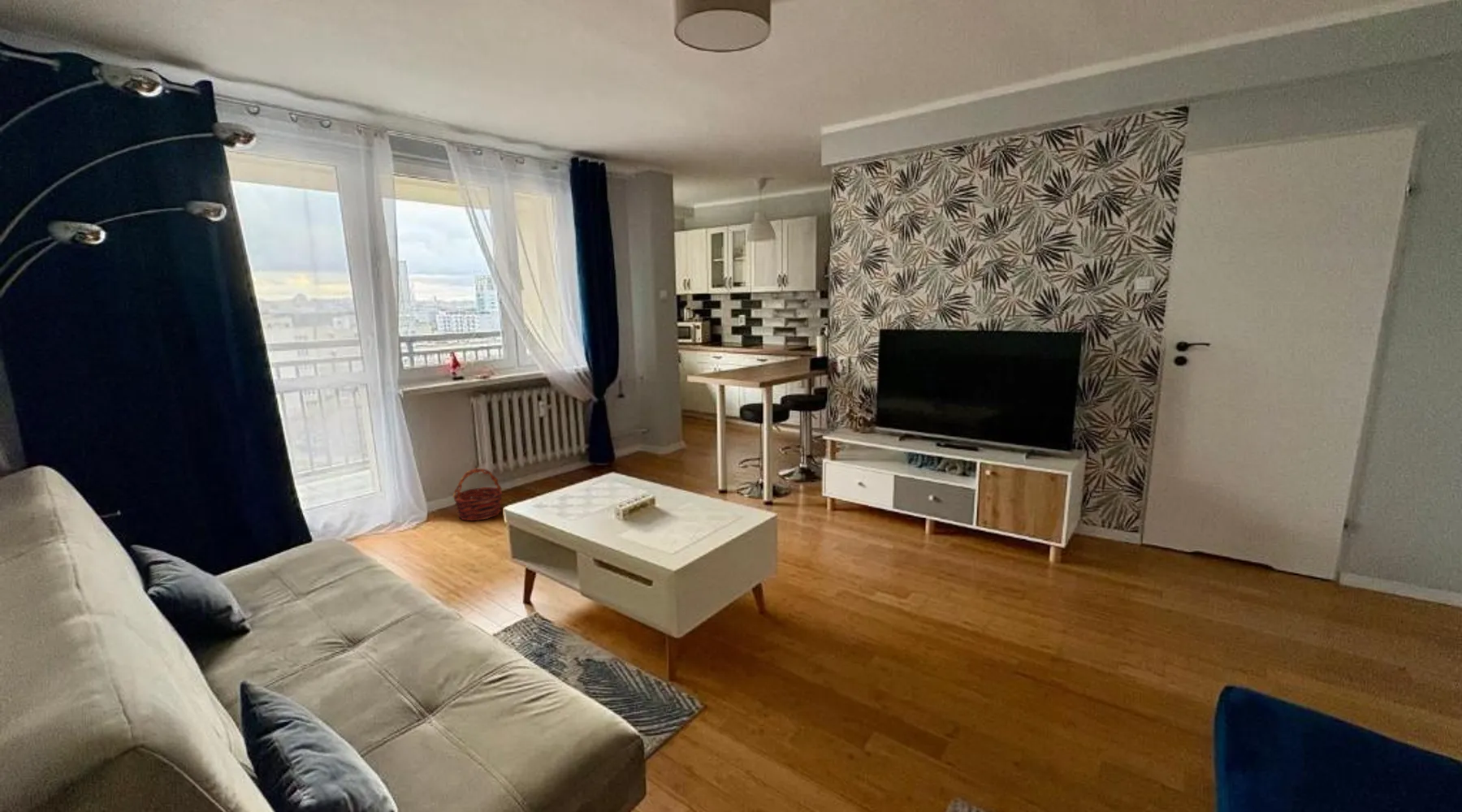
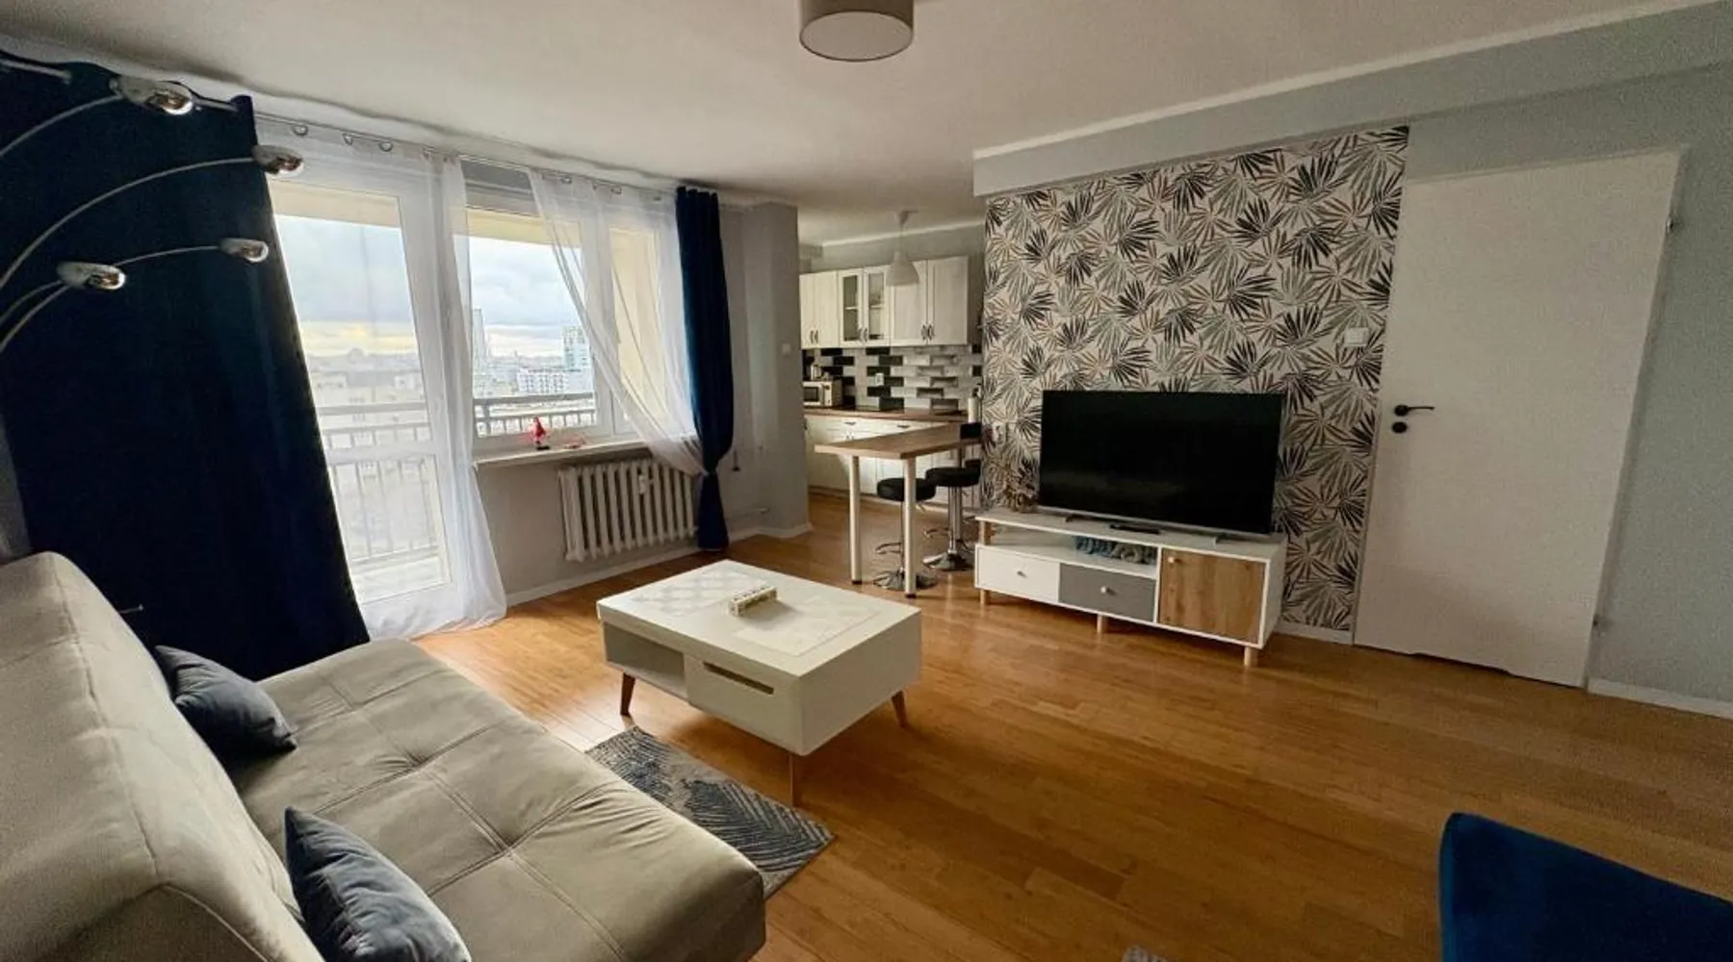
- basket (478, 491)
